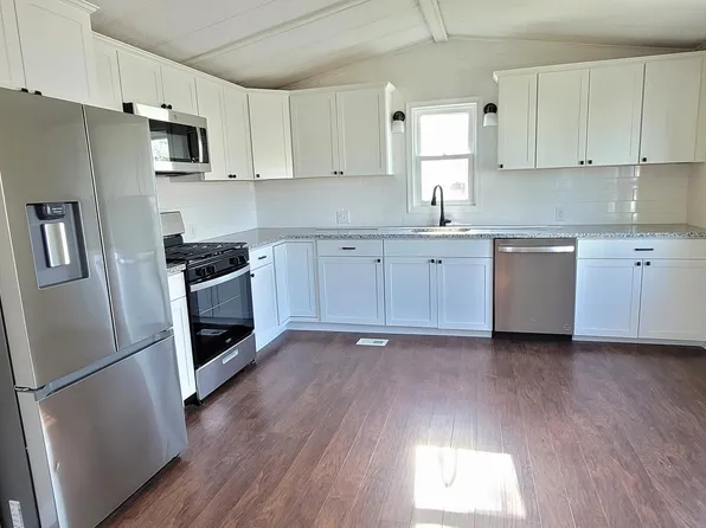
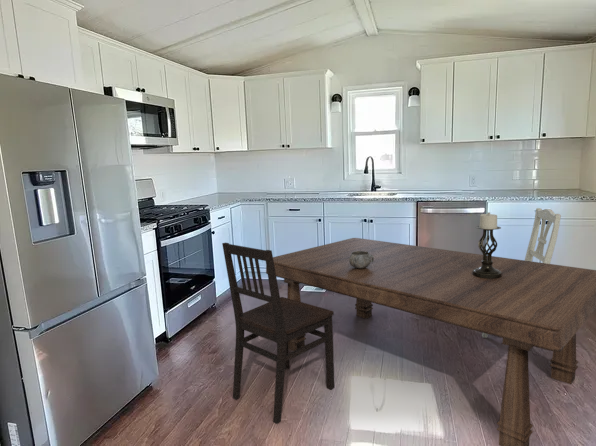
+ dining chair (525, 260)
+ dining table (416, 314)
+ decorative bowl (360, 260)
+ candle holder (487, 243)
+ dining chair (279, 318)
